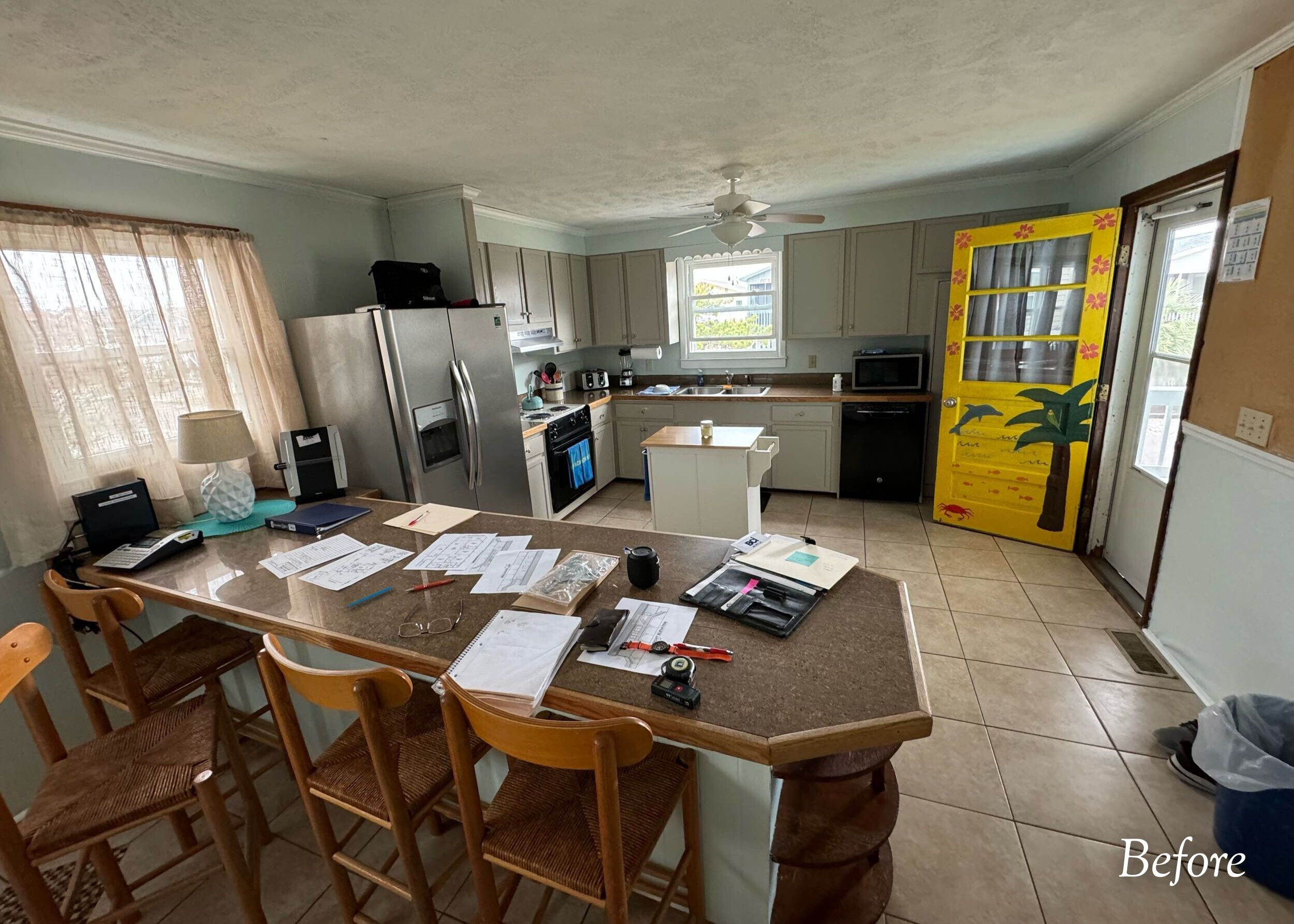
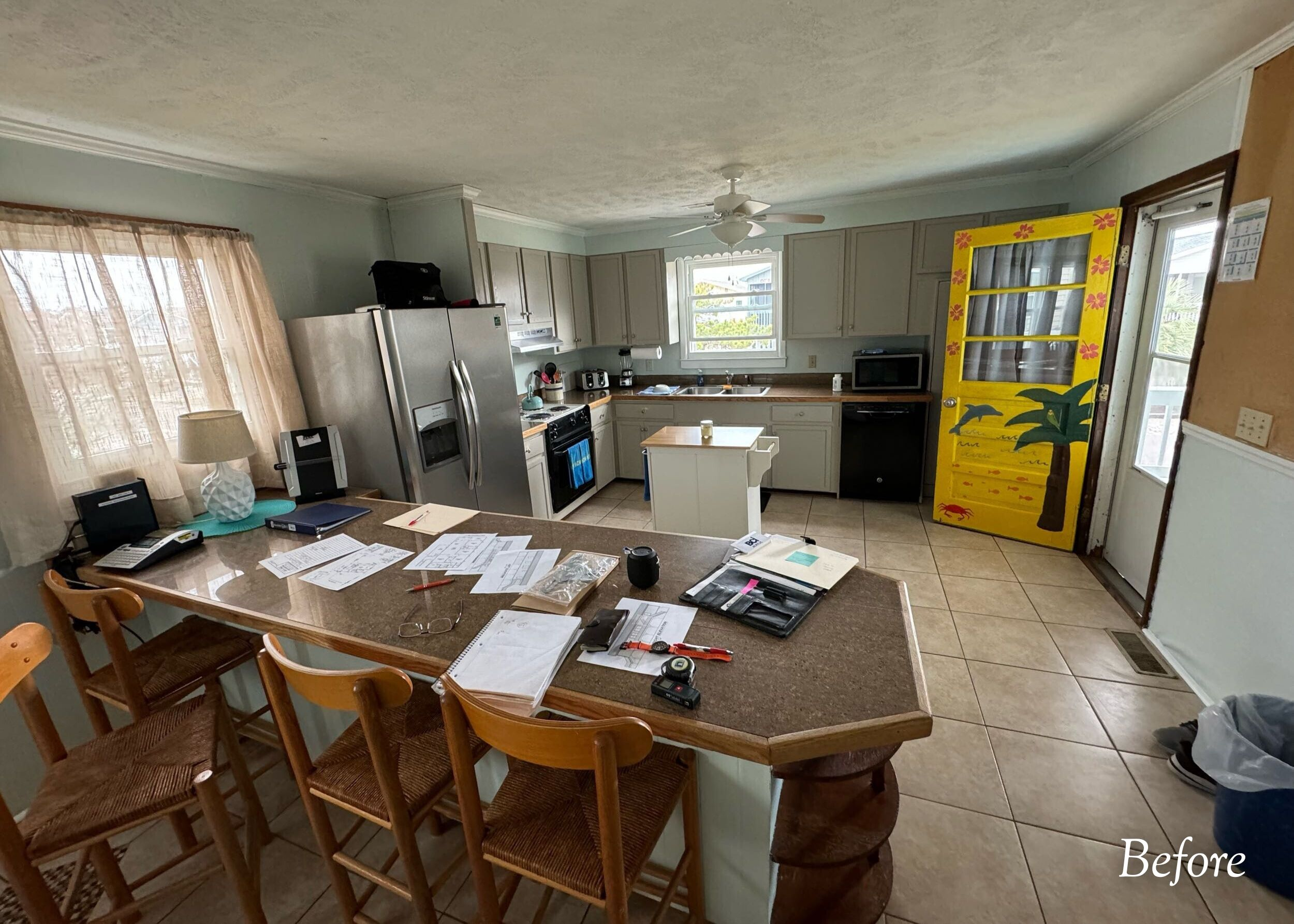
- pen (370, 596)
